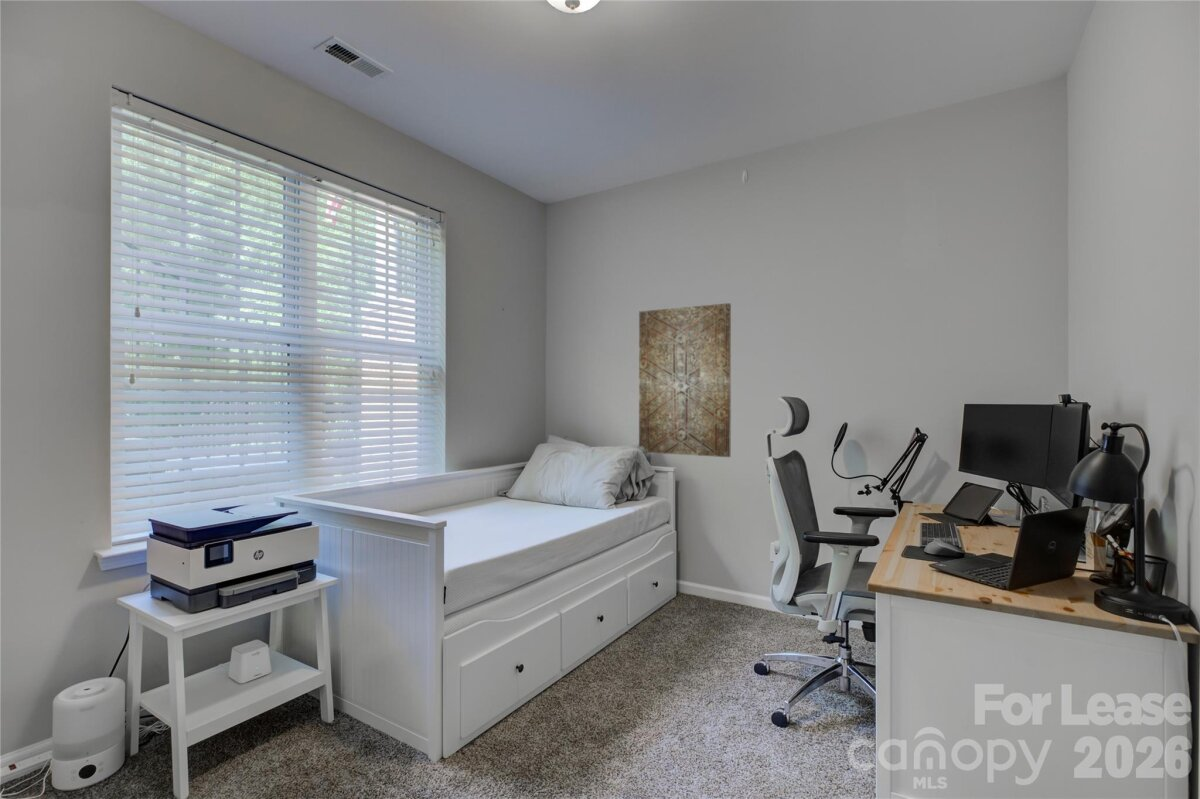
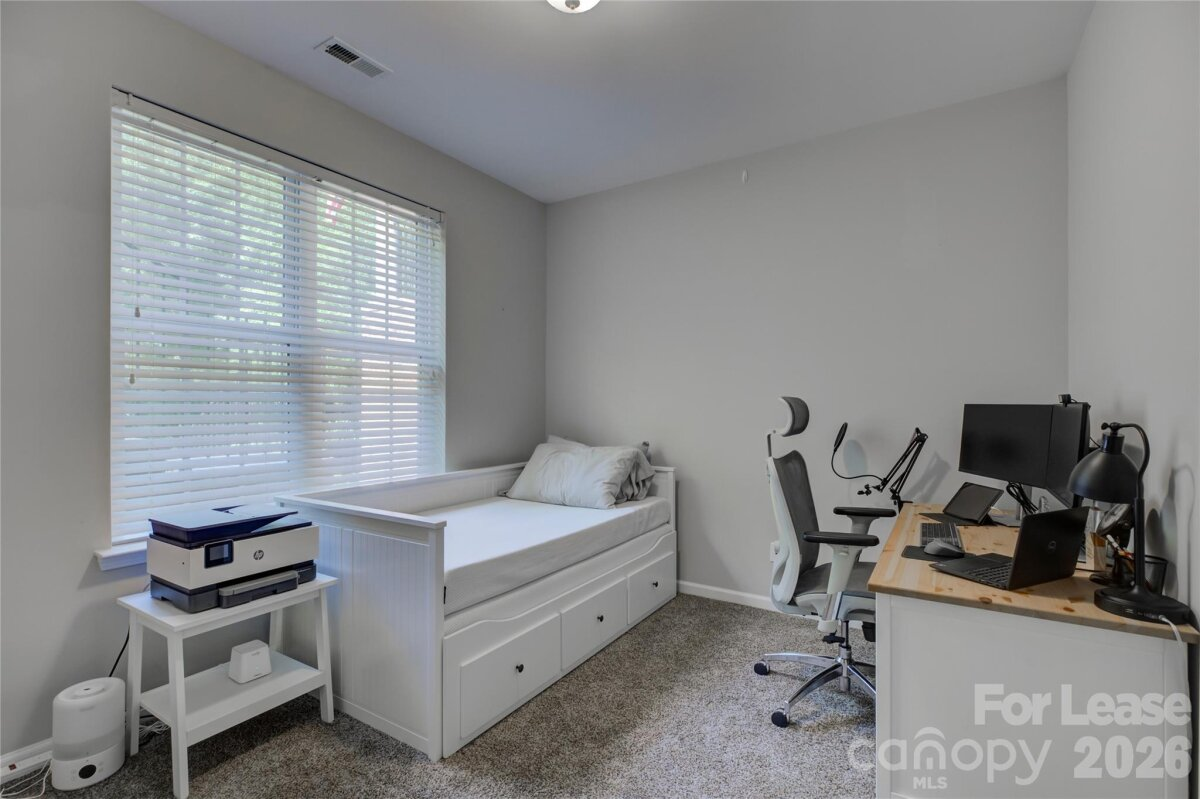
- wall art (683, 381)
